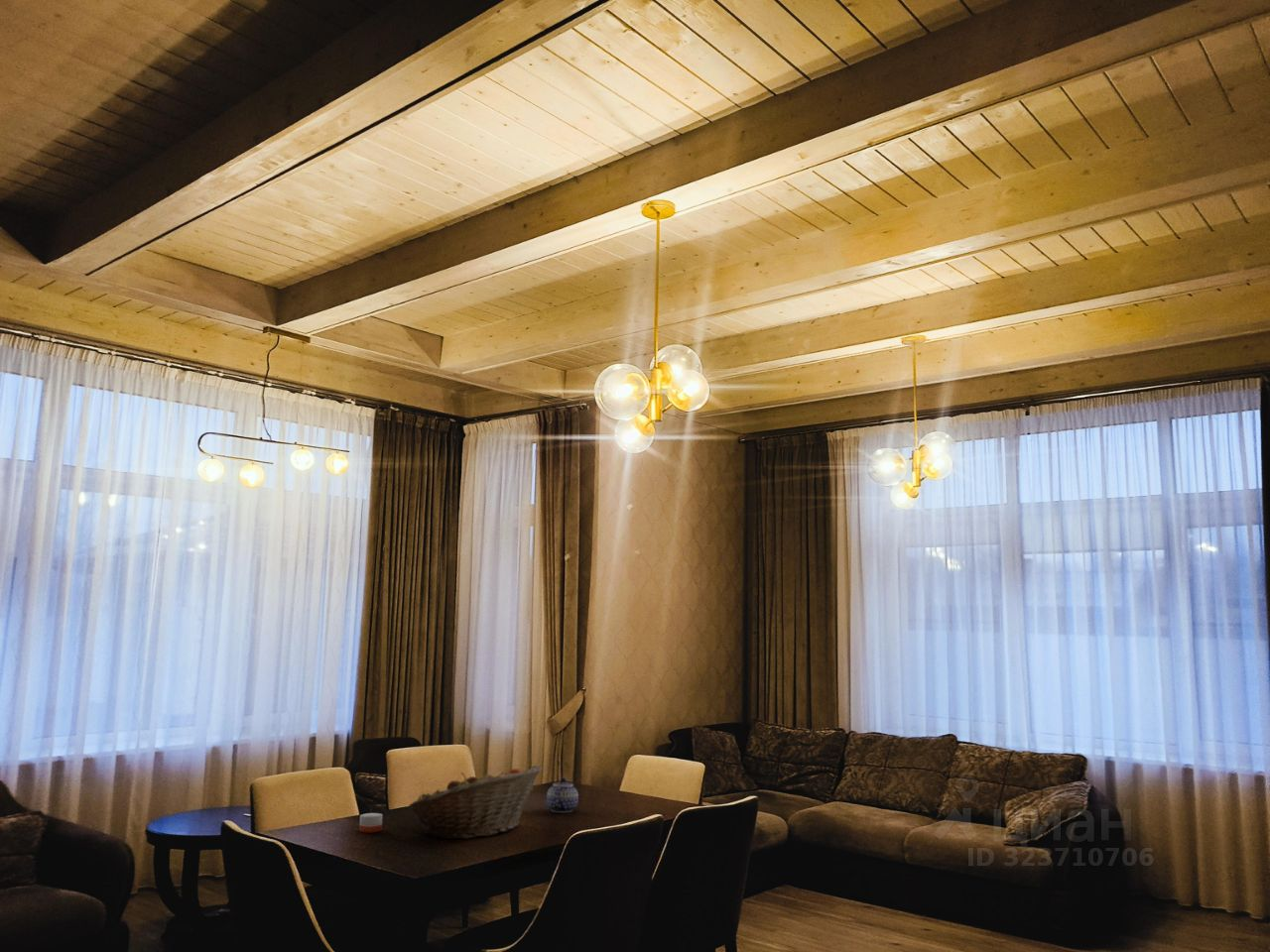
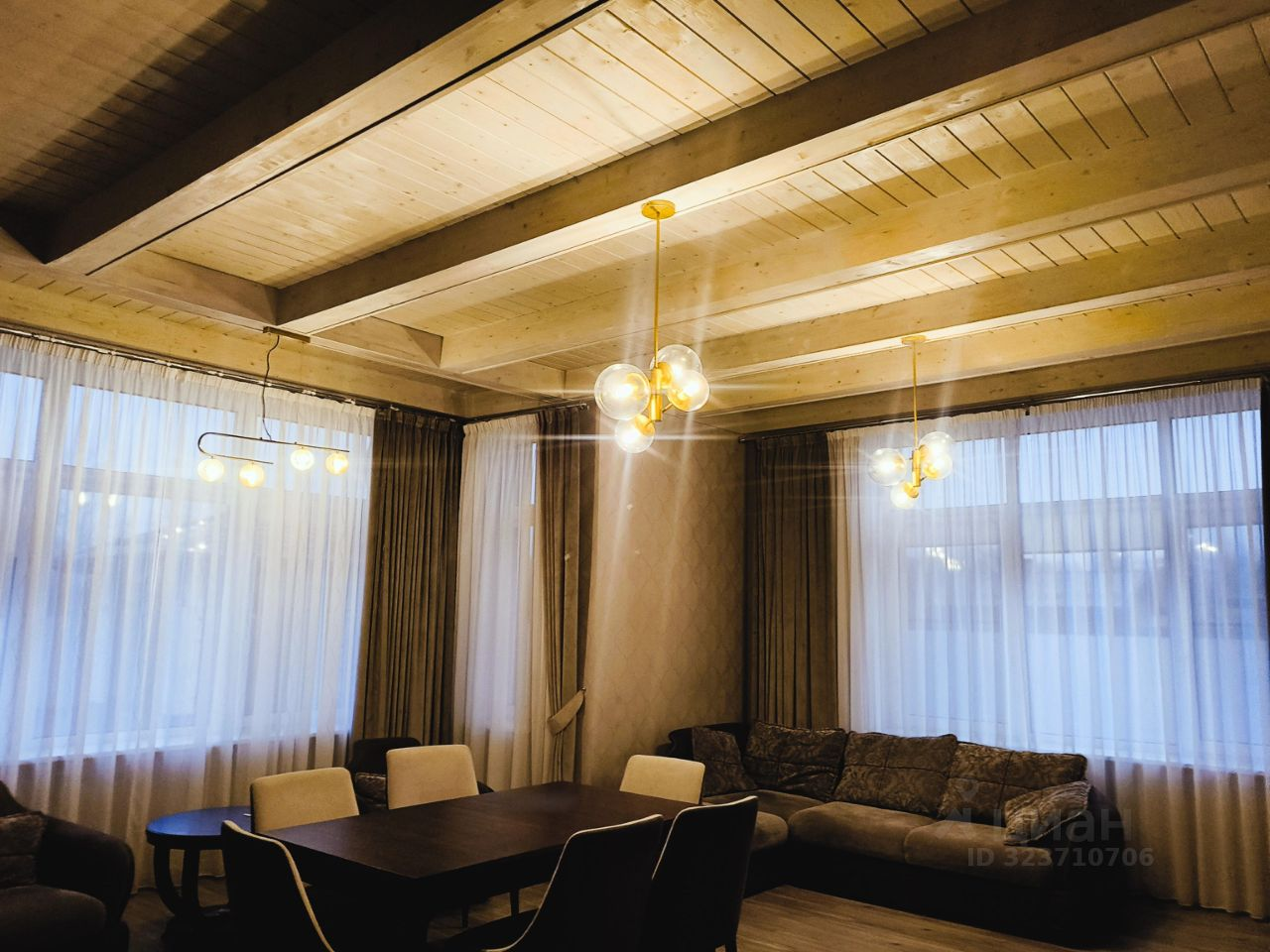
- teapot (562, 794)
- candle (371, 814)
- fruit basket (477, 797)
